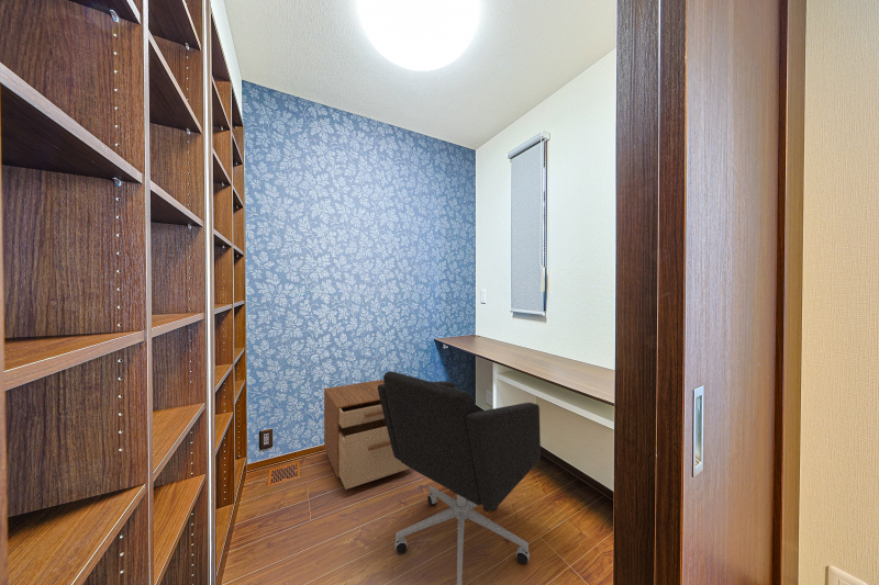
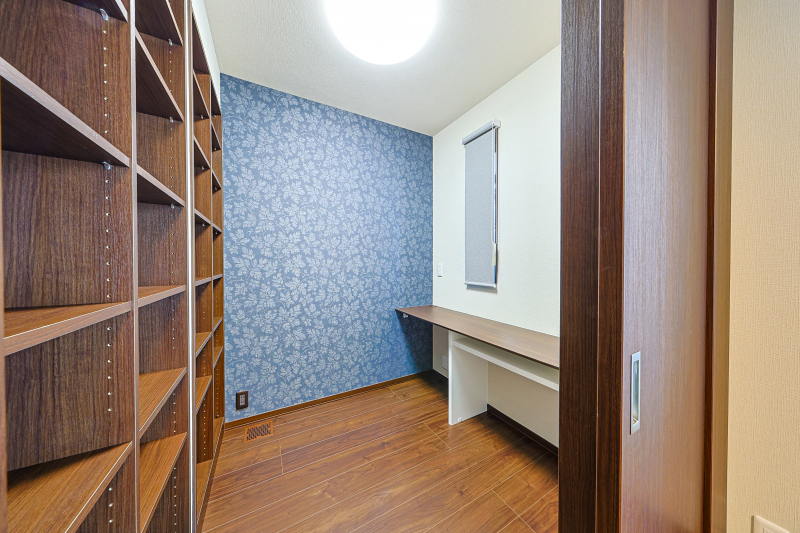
- filing cabinet (366, 429)
- office chair (461, 453)
